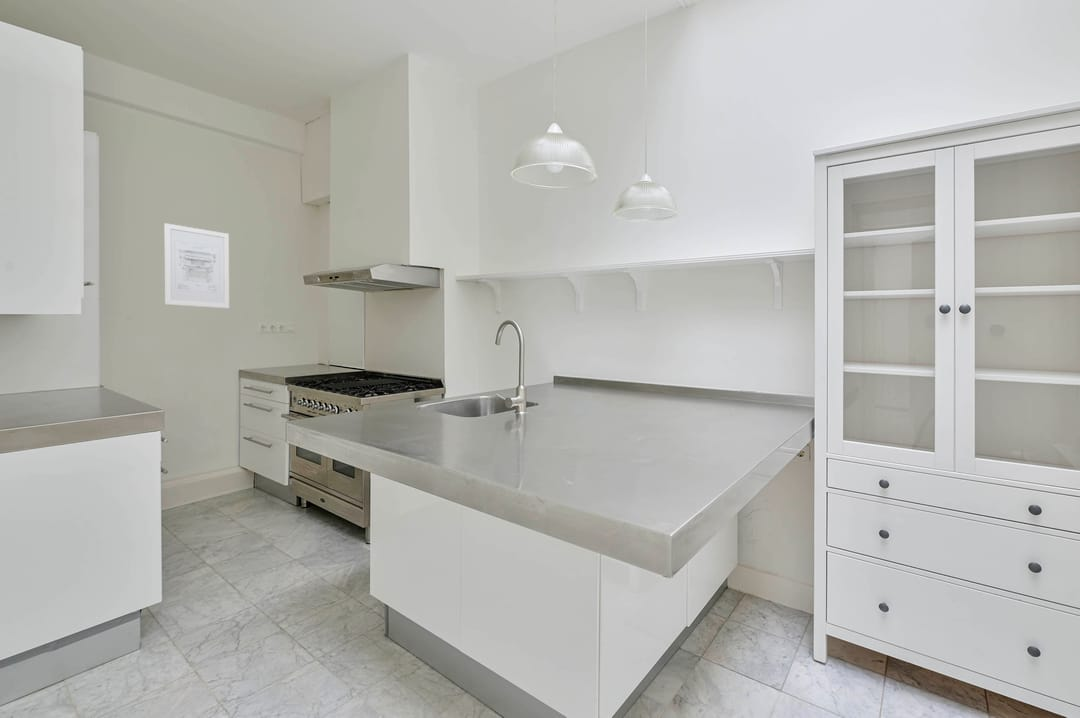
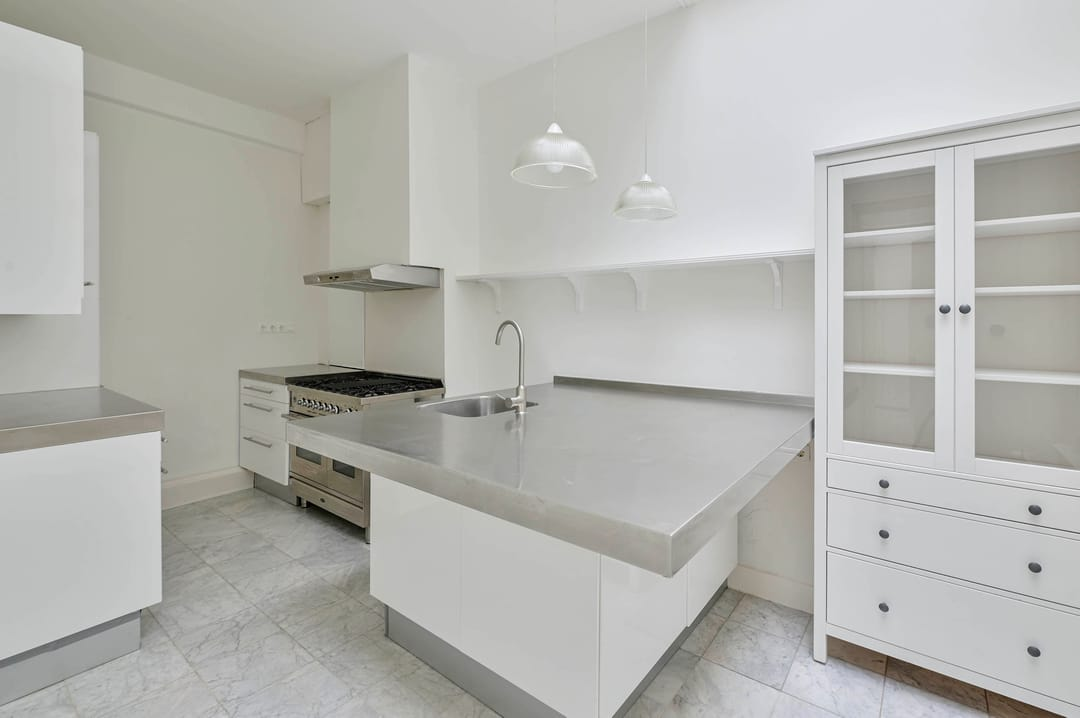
- wall art (198, 267)
